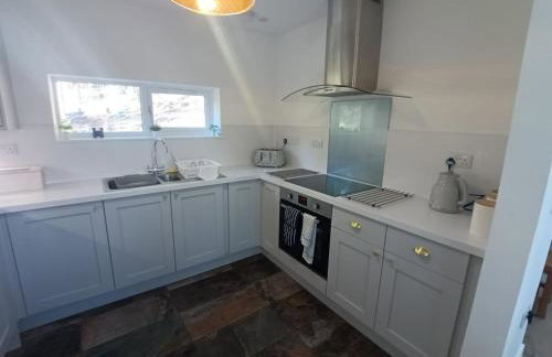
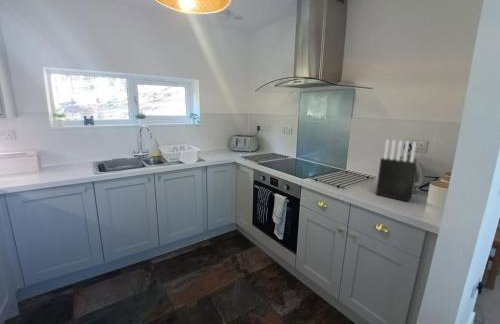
+ knife block (397, 168)
